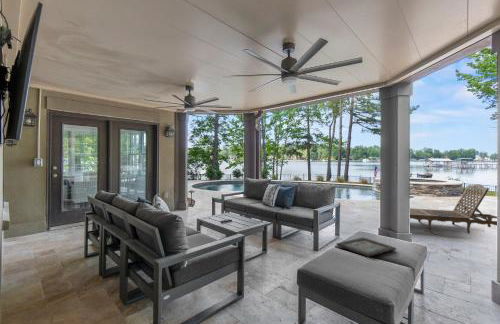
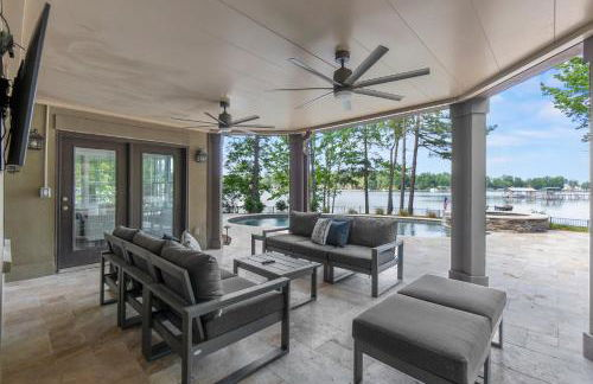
- chair (448, 210)
- decorative tray (365, 246)
